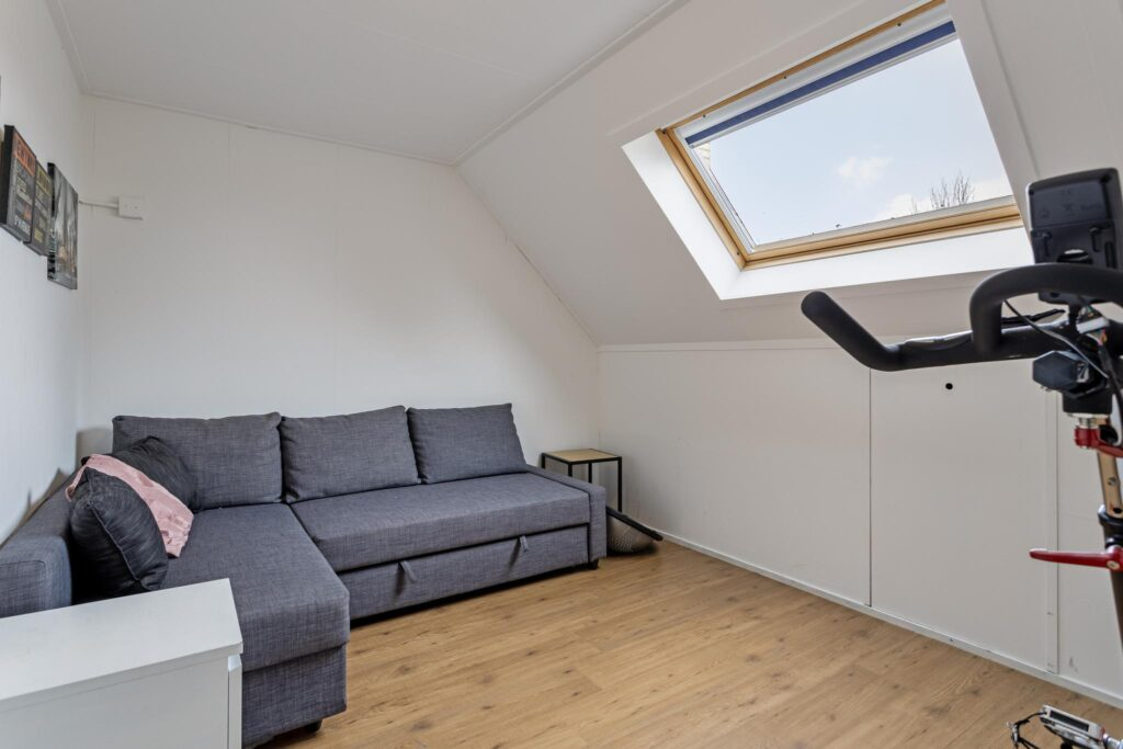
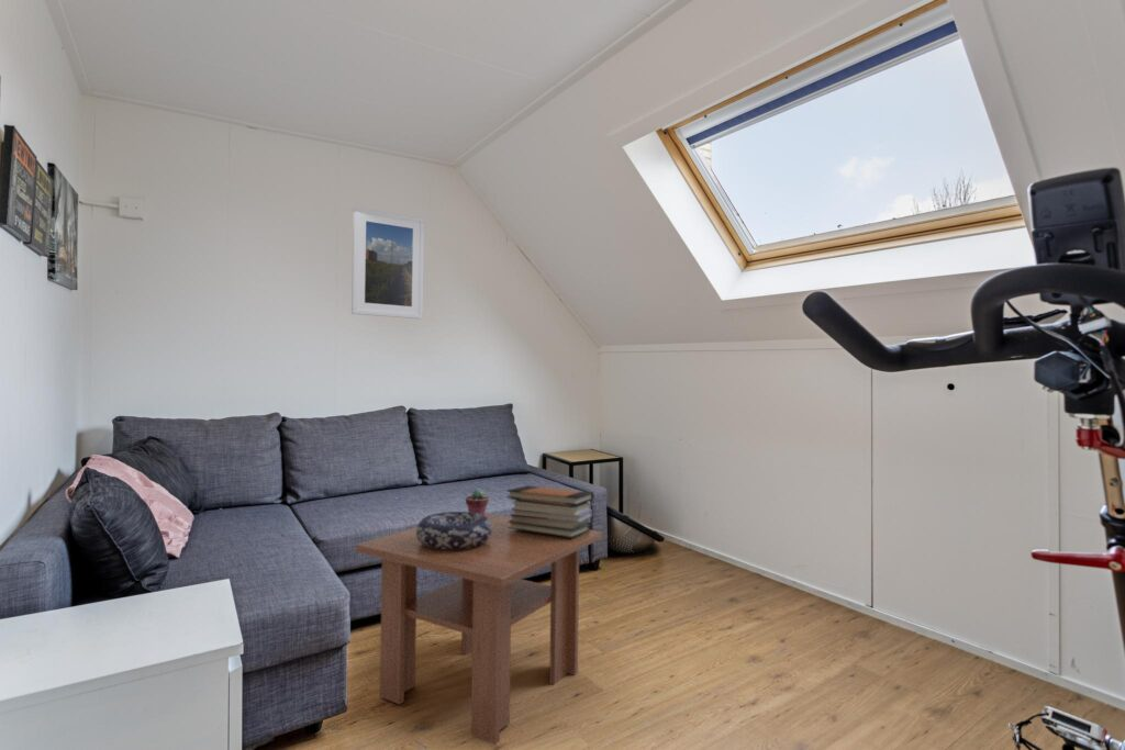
+ book stack (549, 511)
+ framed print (389, 265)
+ coffee table (483, 611)
+ decorative bowl (454, 529)
+ potted succulent (477, 503)
